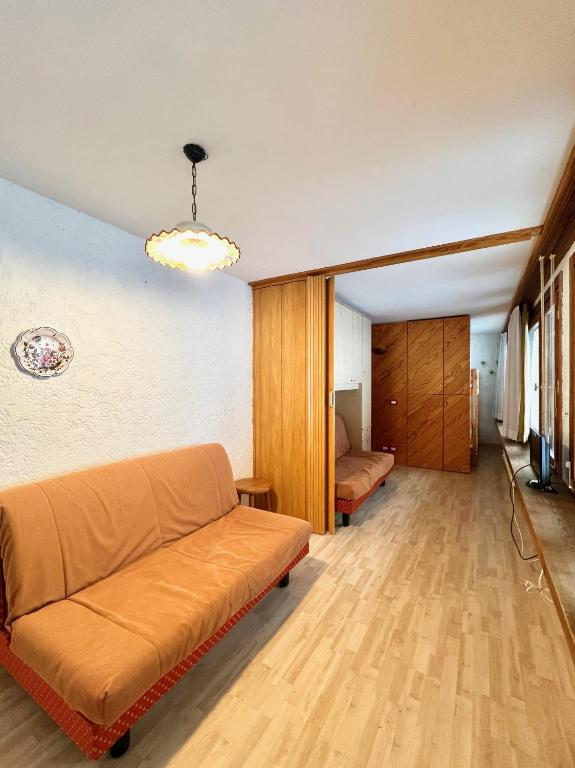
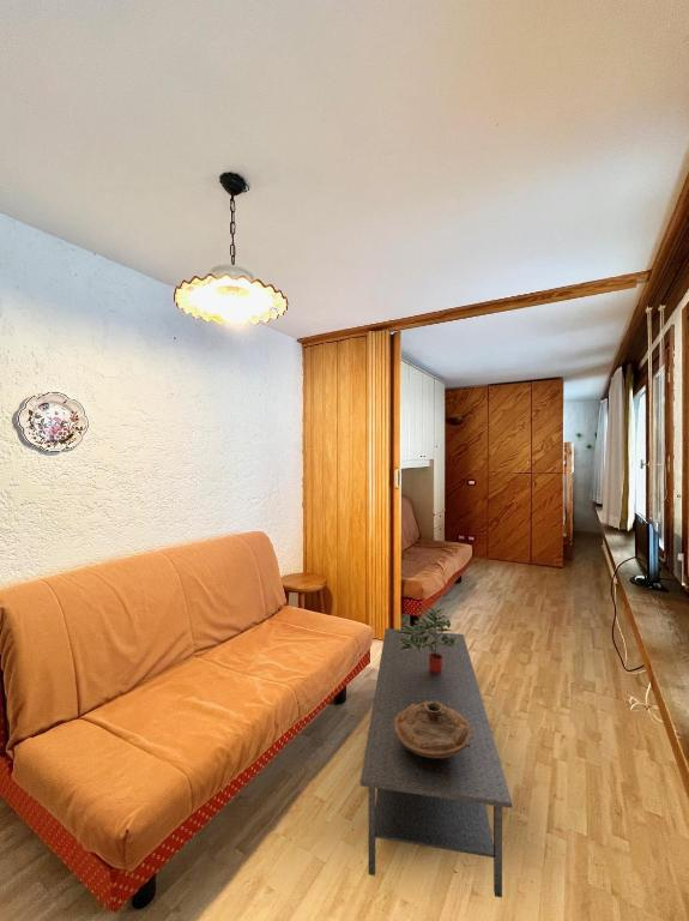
+ decorative bowl (431, 723)
+ coffee table (421, 703)
+ potted plant (427, 637)
